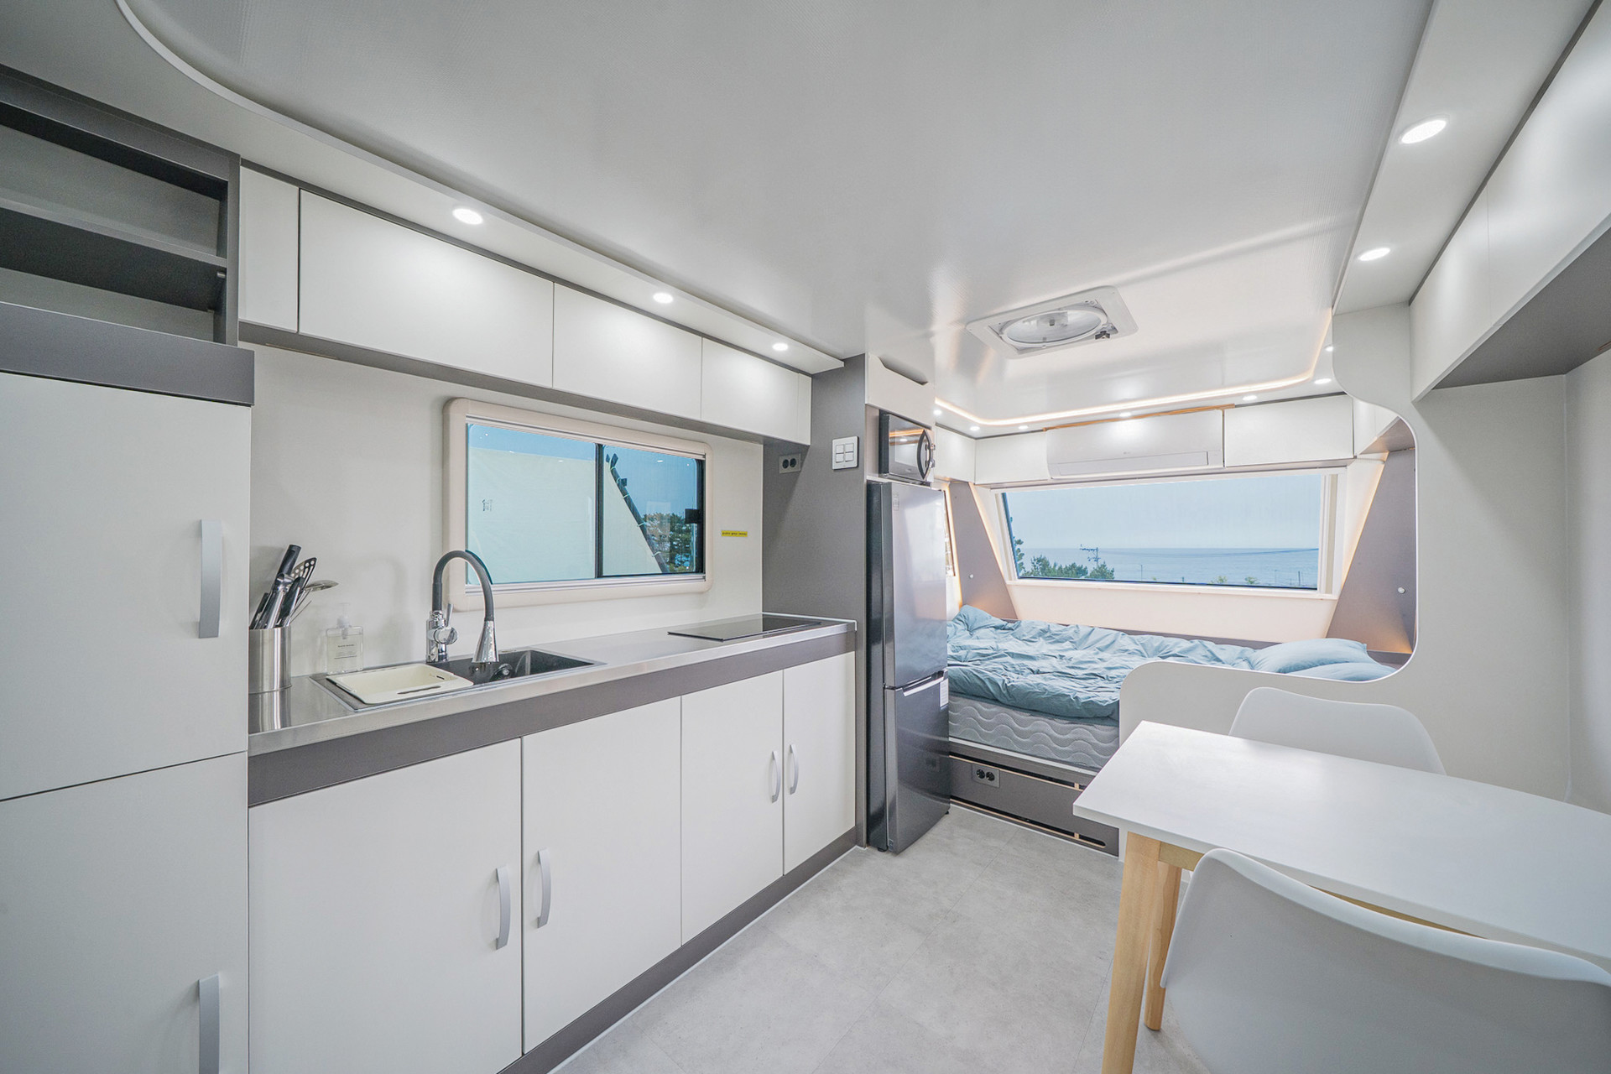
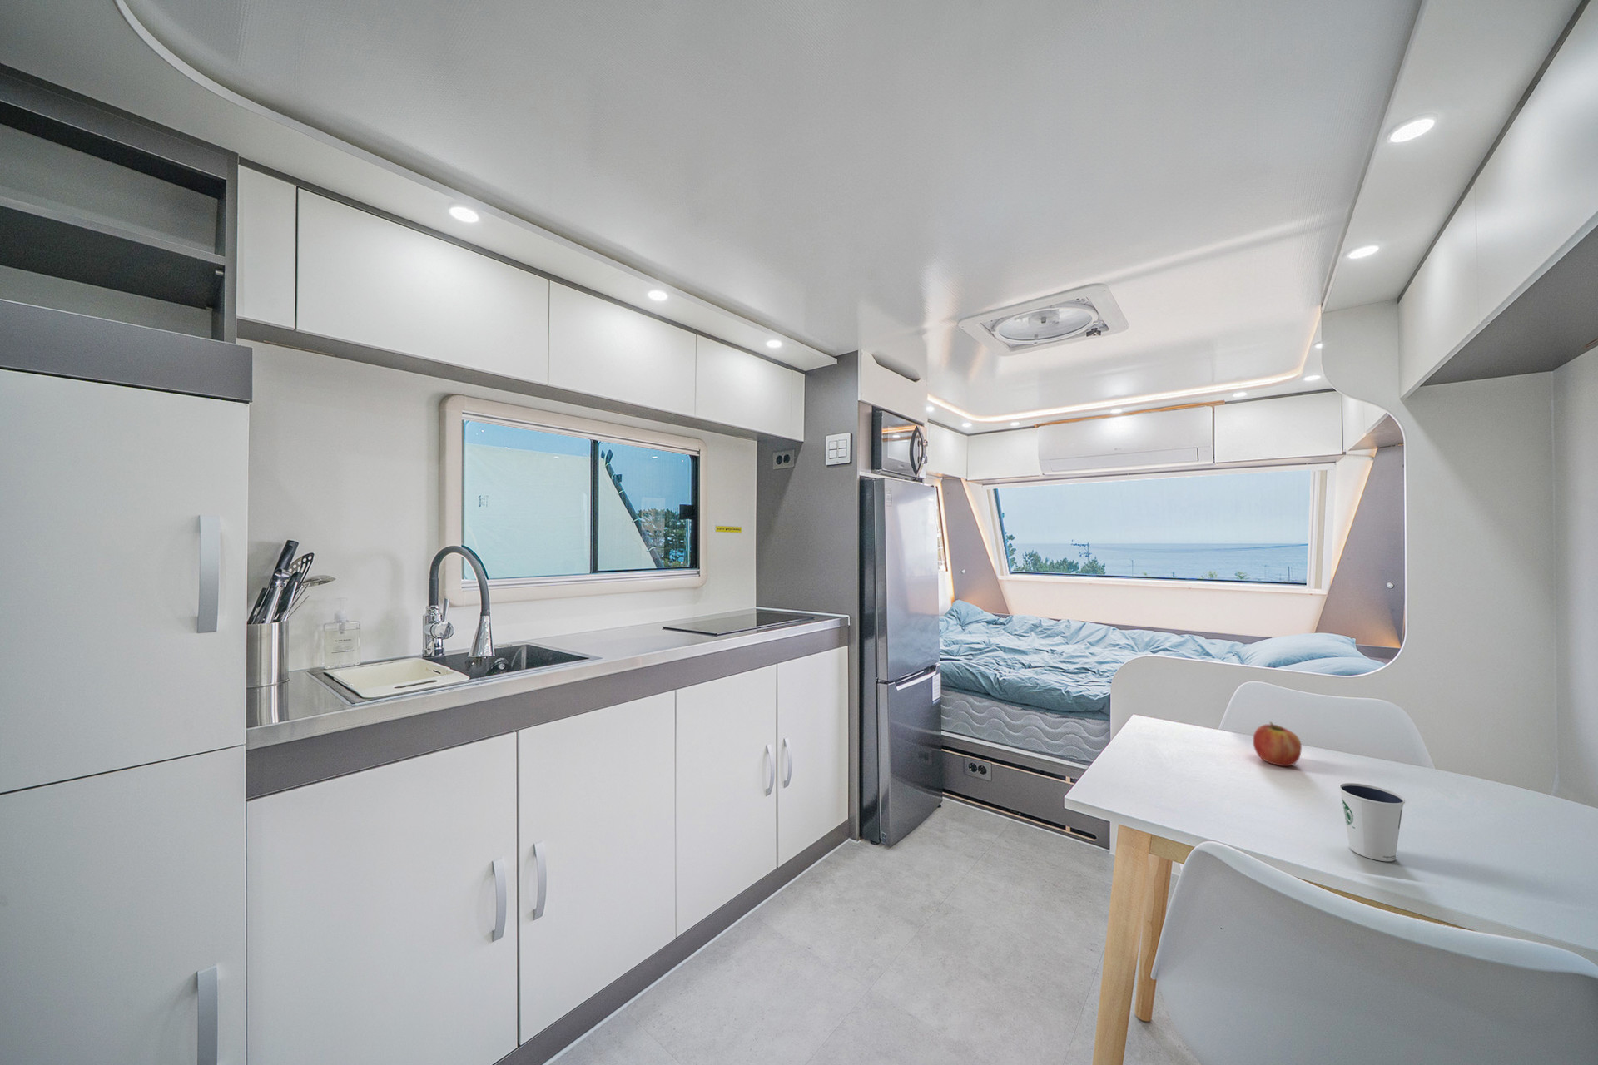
+ dixie cup (1371, 823)
+ fruit (1277, 743)
